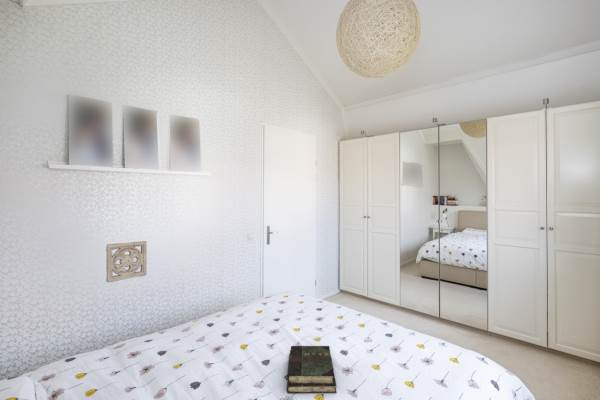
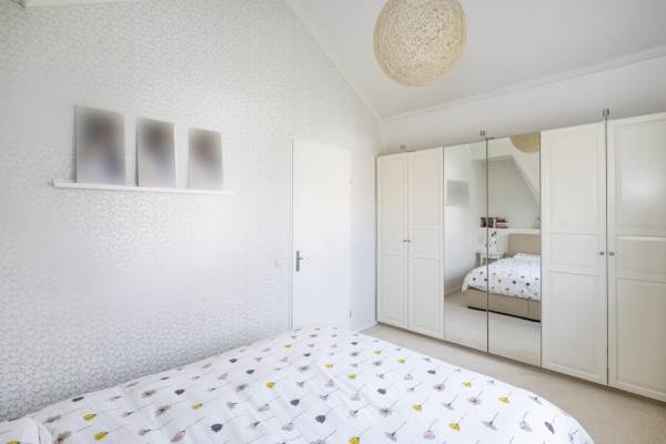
- book (310, 366)
- wall ornament (127, 261)
